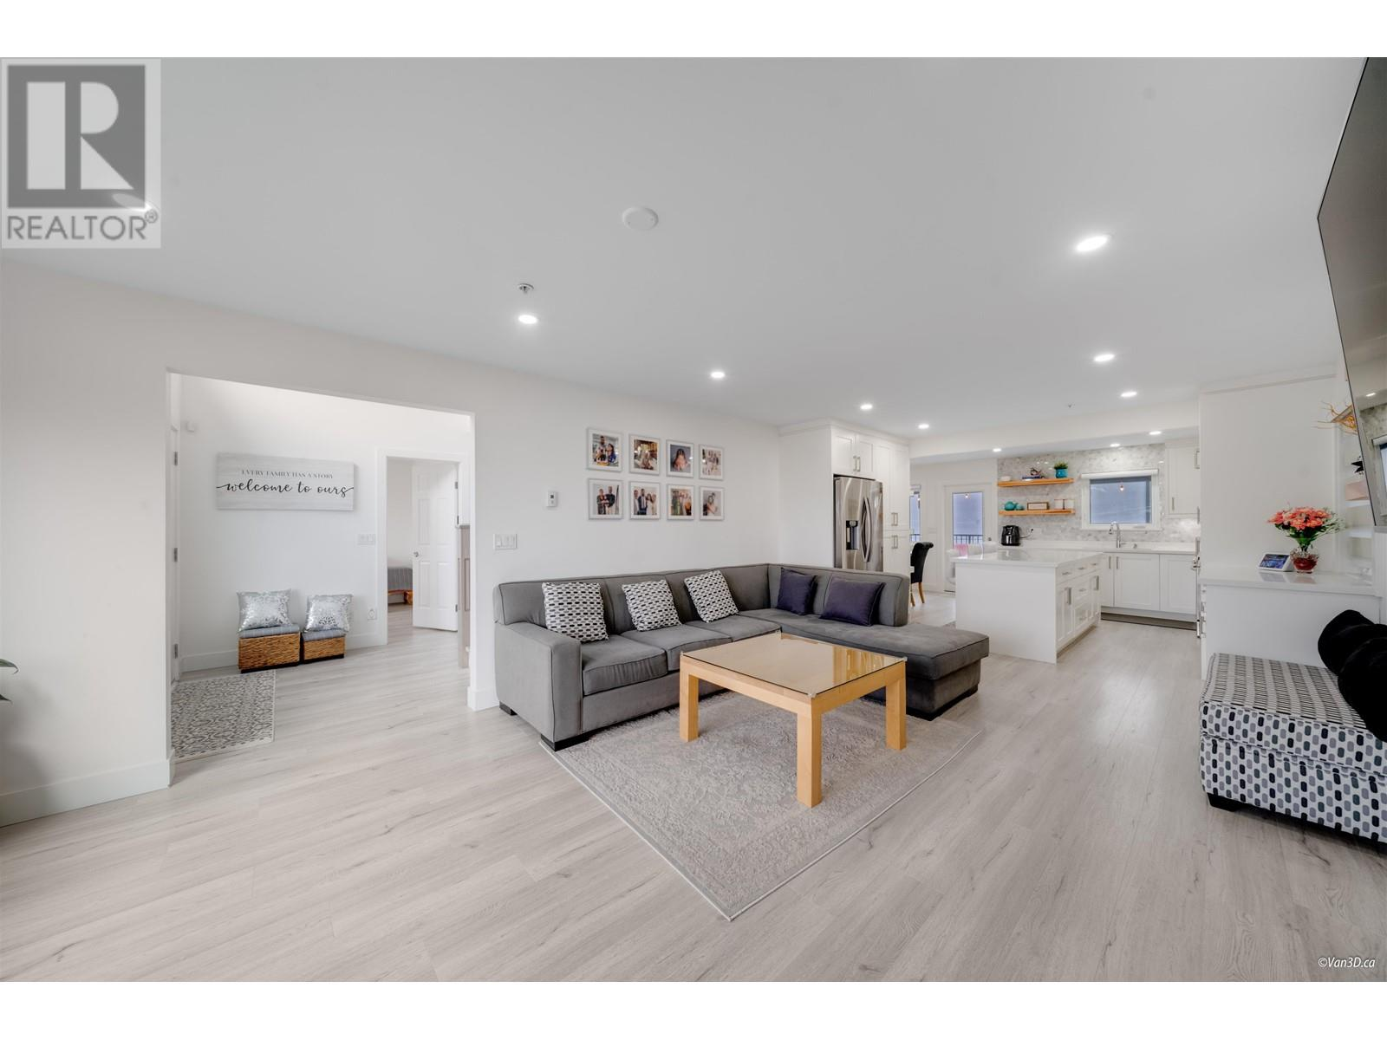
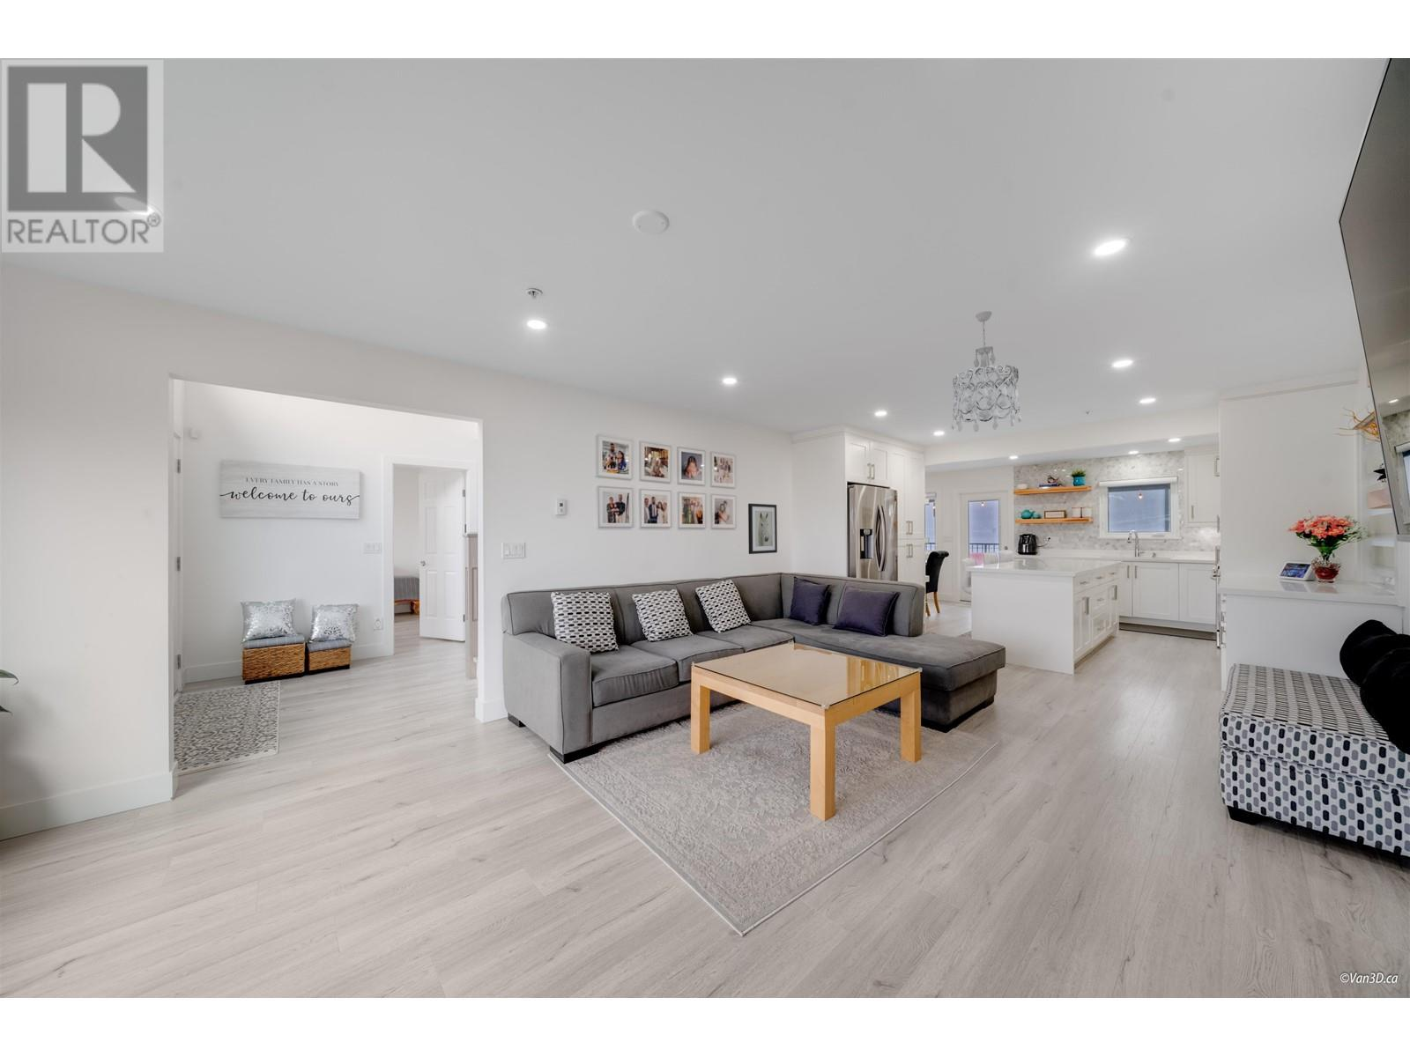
+ wall art (763, 528)
+ chandelier (985, 370)
